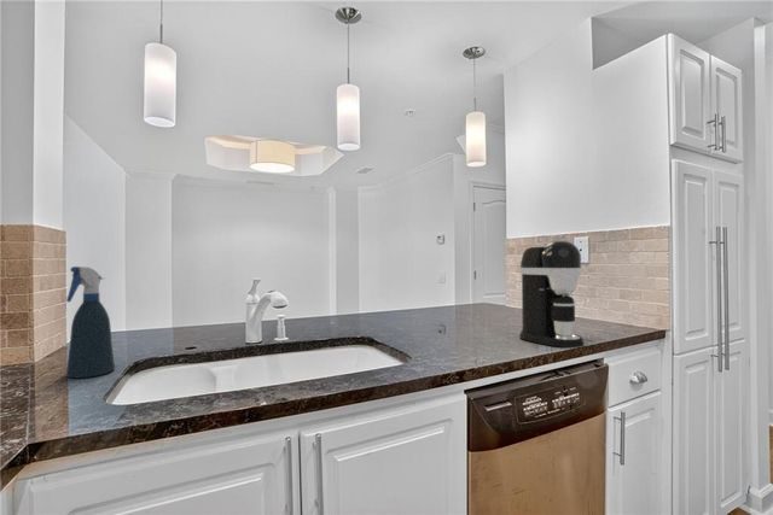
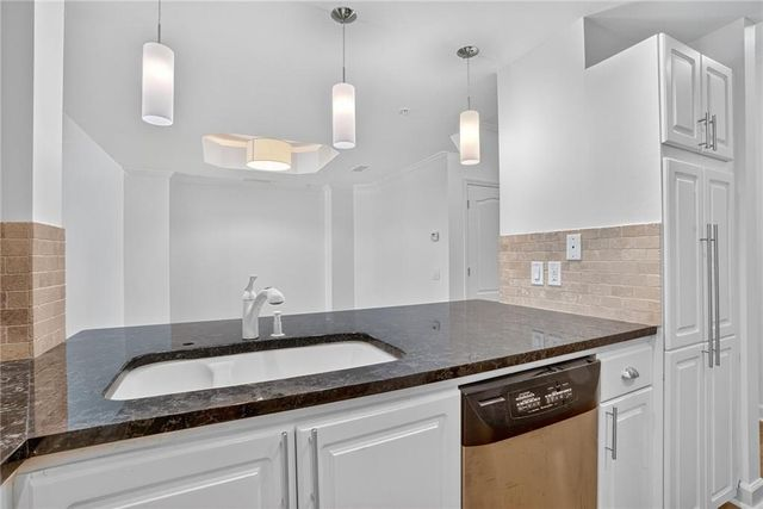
- coffee maker (550, 291)
- spray bottle (91, 318)
